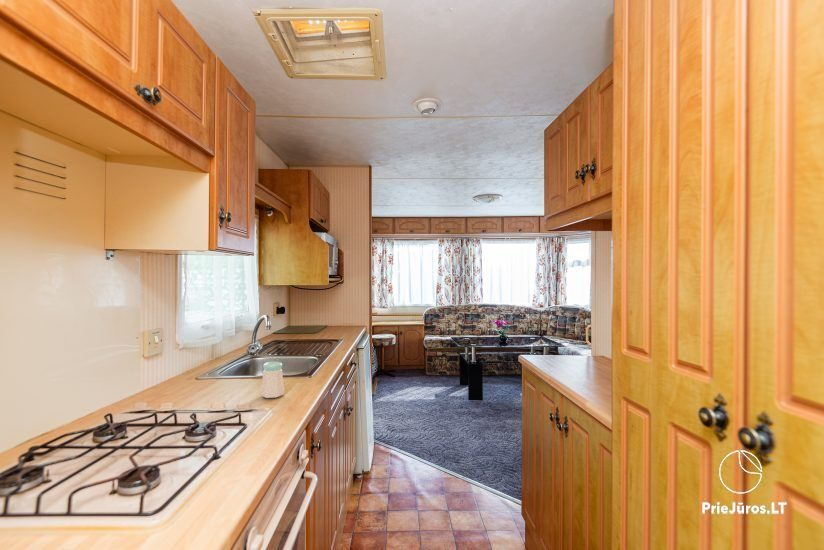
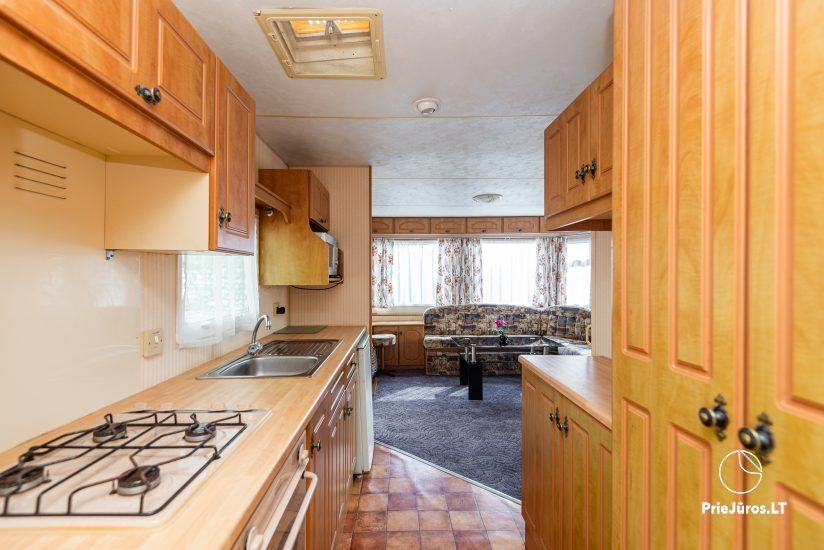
- salt shaker (272, 379)
